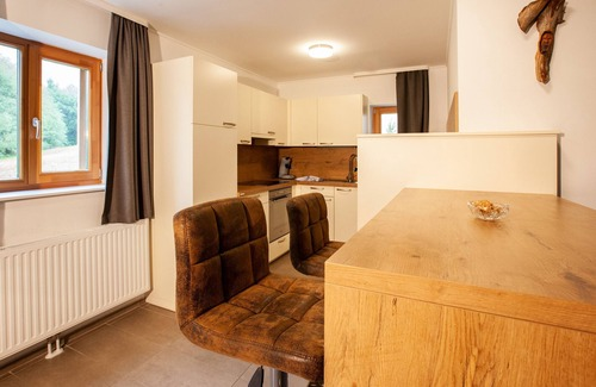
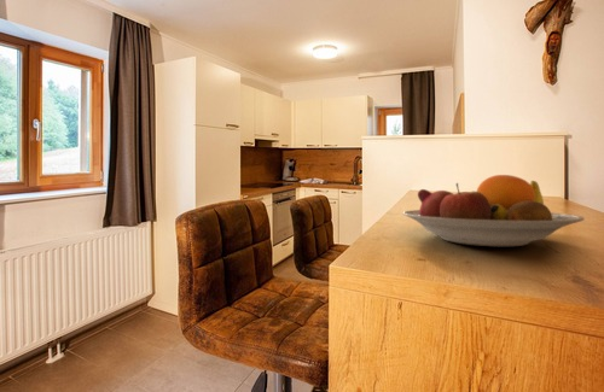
+ fruit bowl (482, 207)
